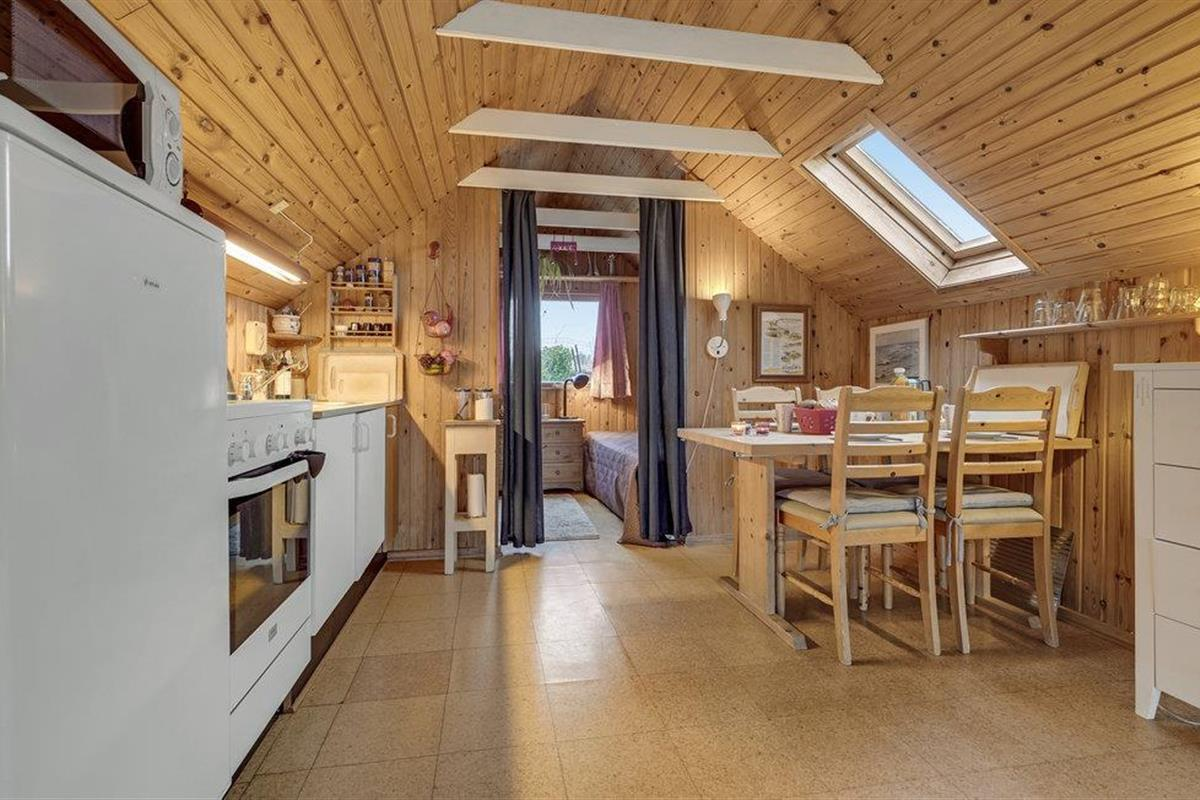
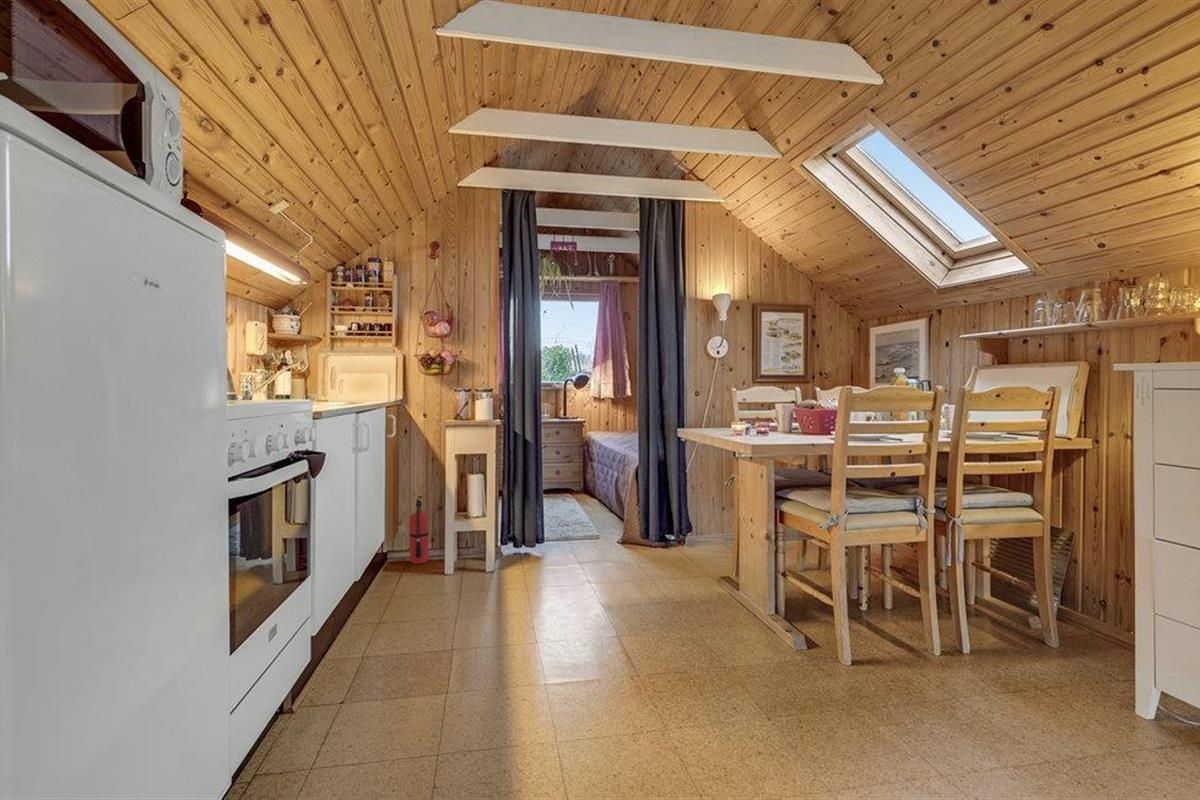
+ fire extinguisher (419, 530)
